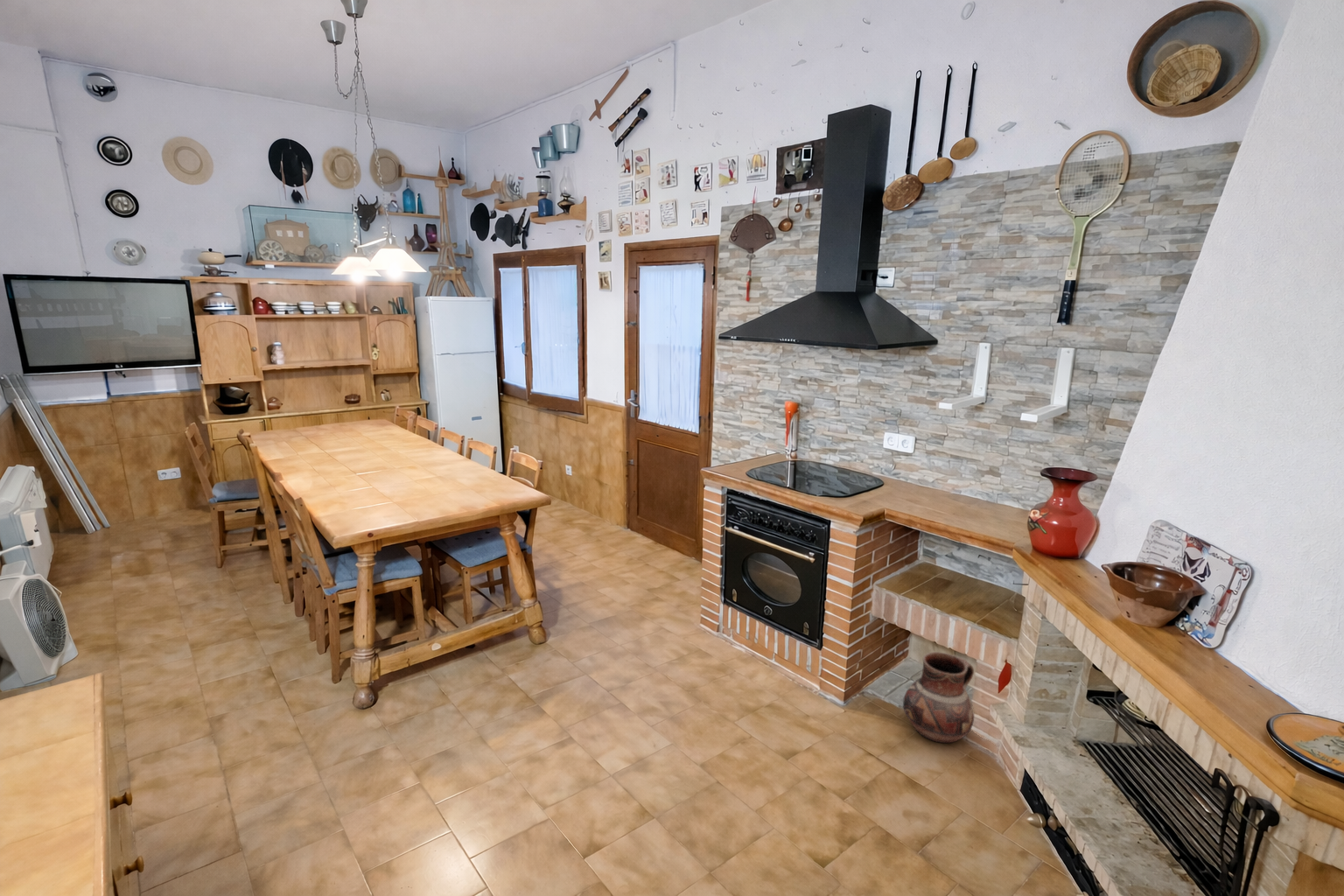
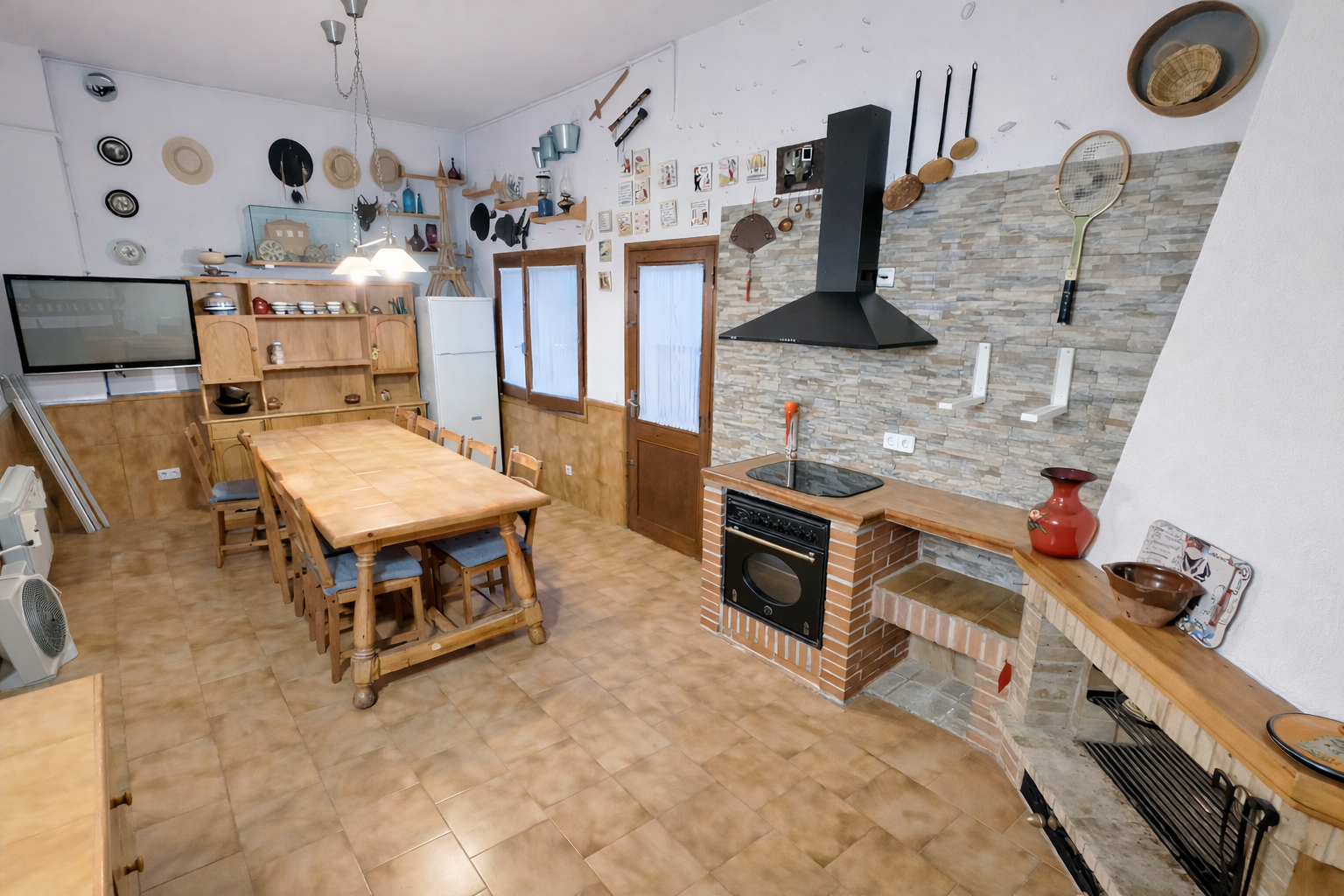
- ceramic pot (939, 696)
